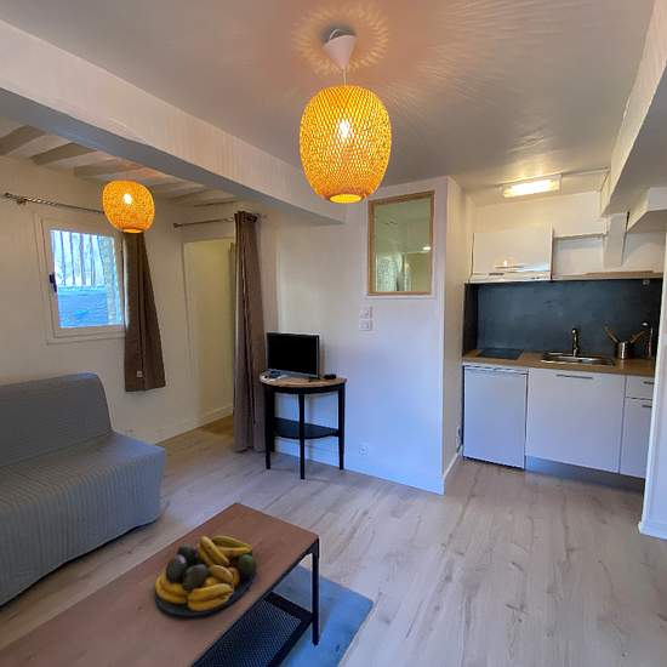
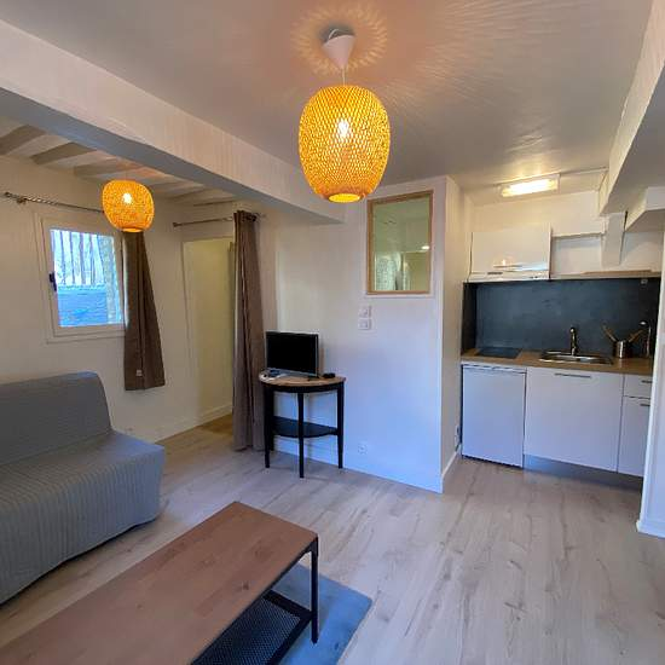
- fruit bowl (206, 560)
